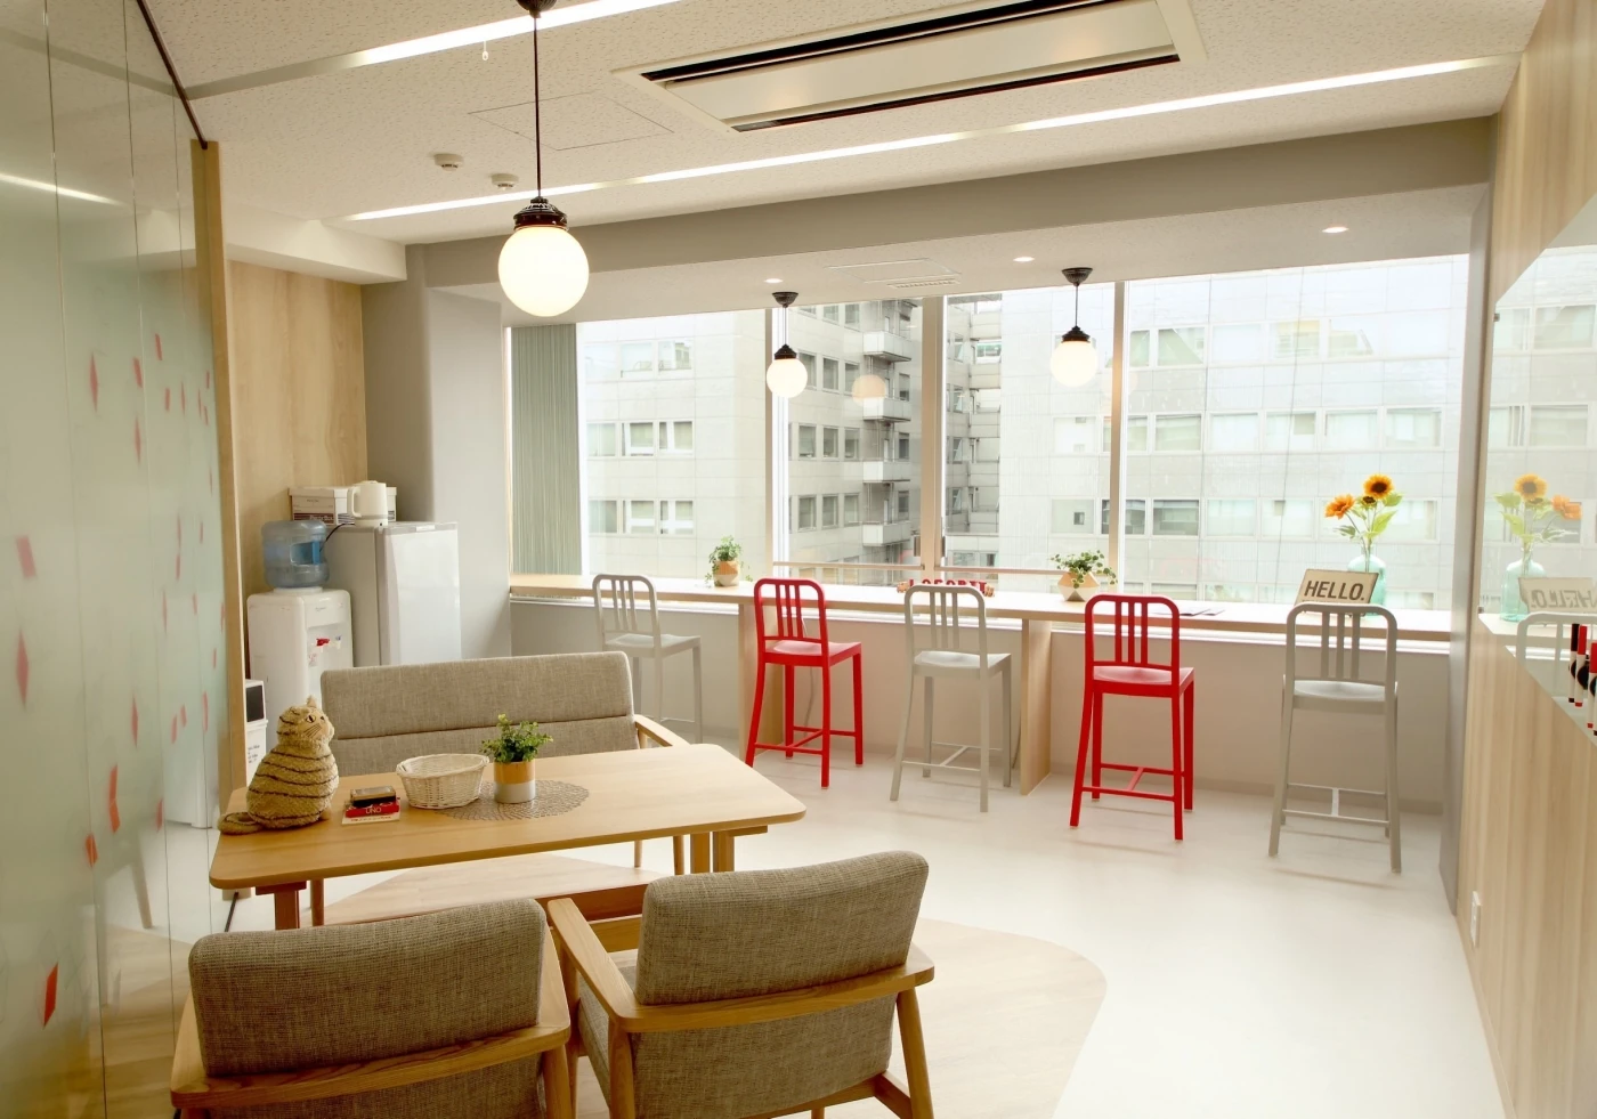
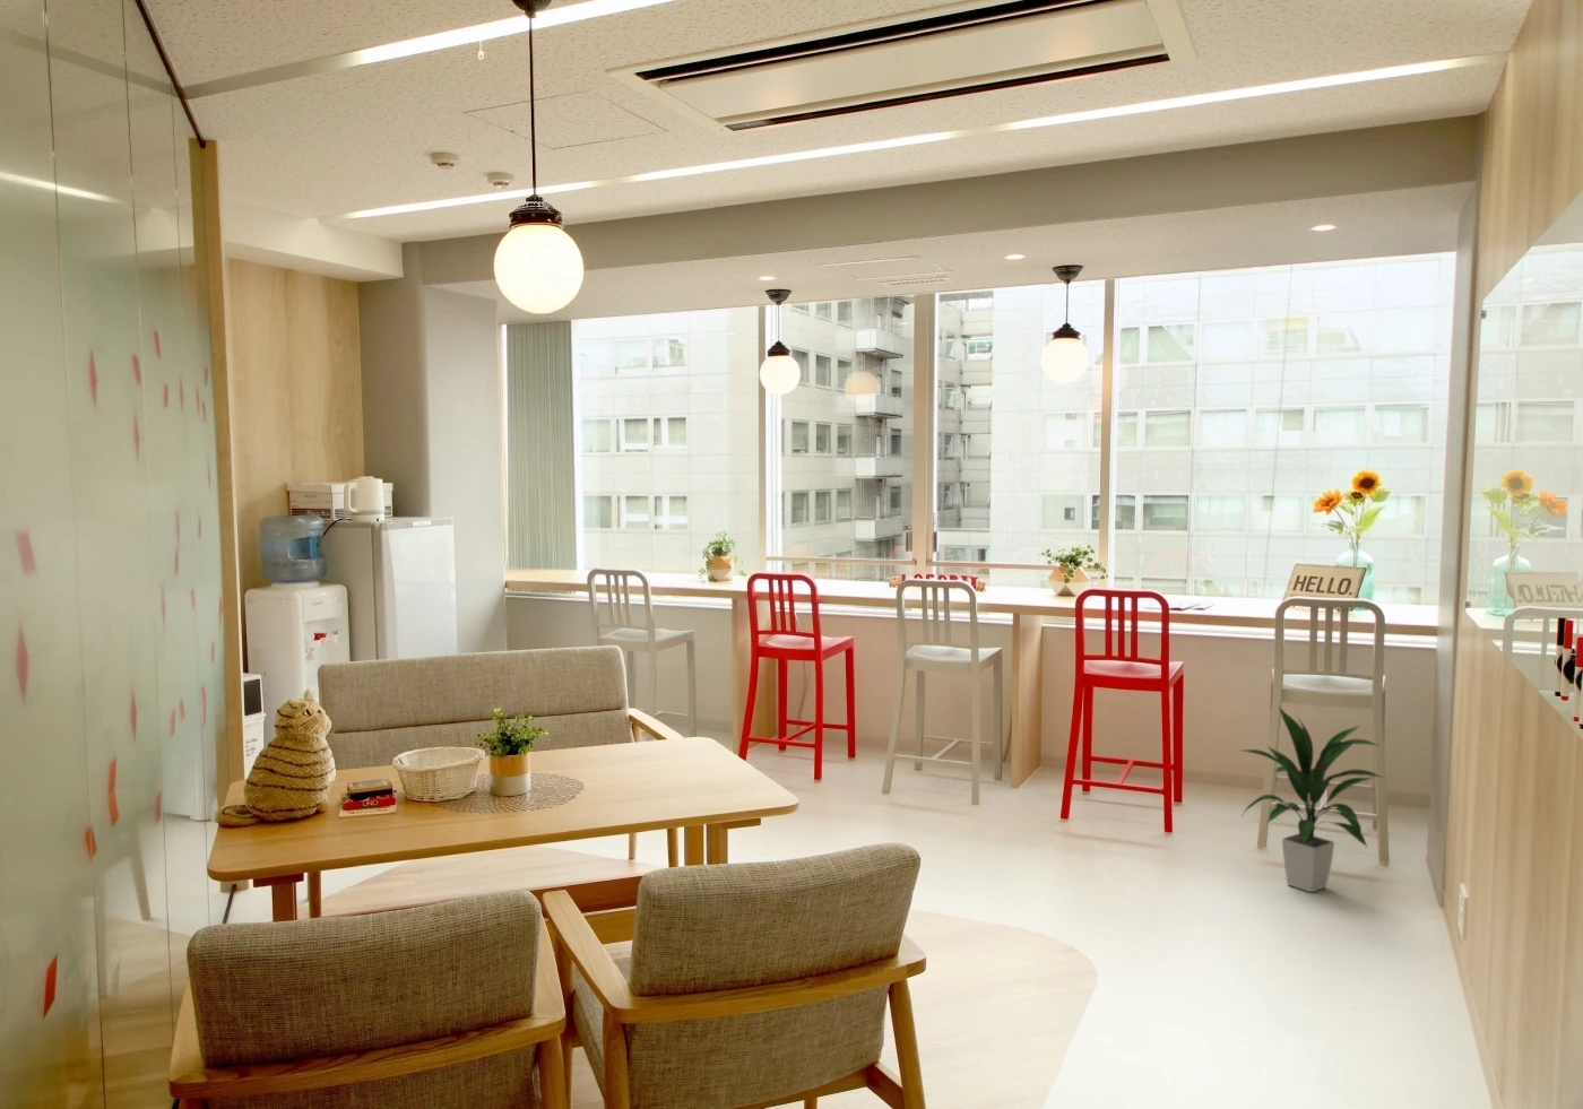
+ indoor plant (1316, 799)
